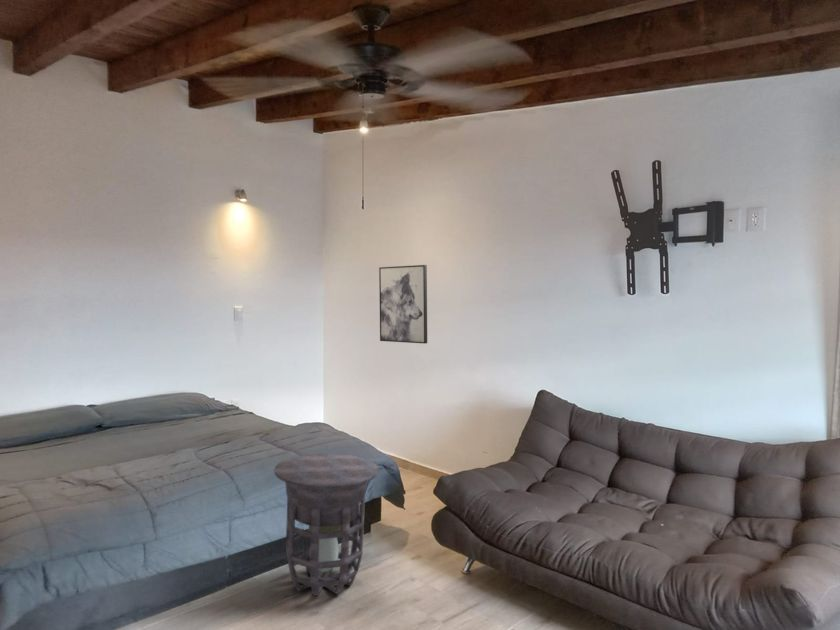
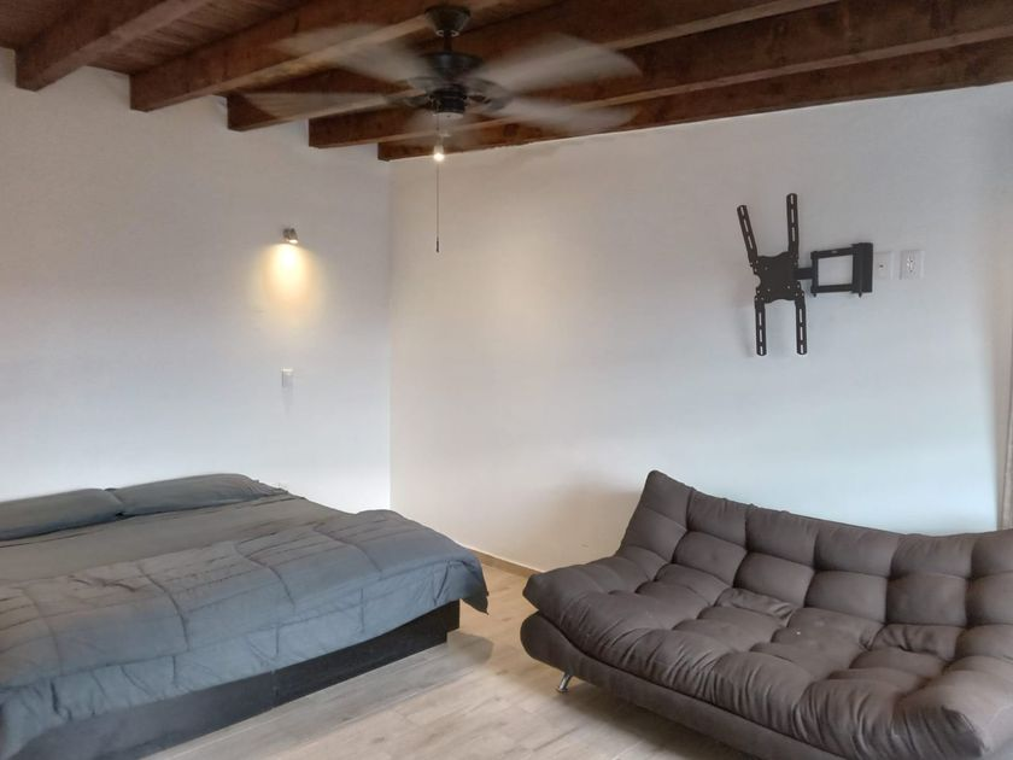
- wall art (402, 304)
- side table (327, 525)
